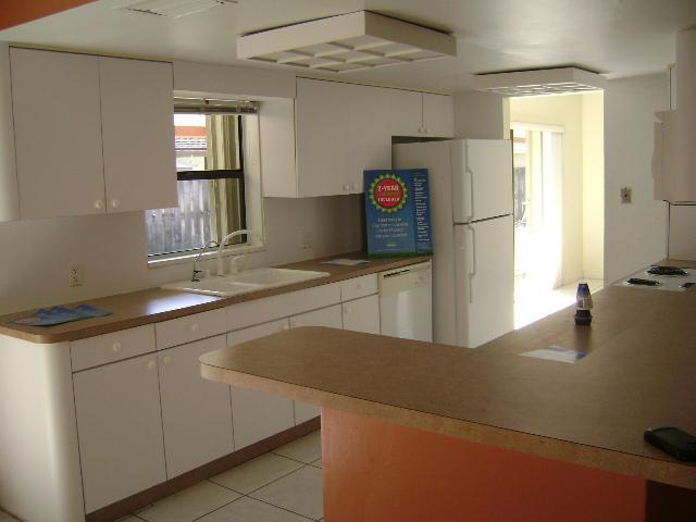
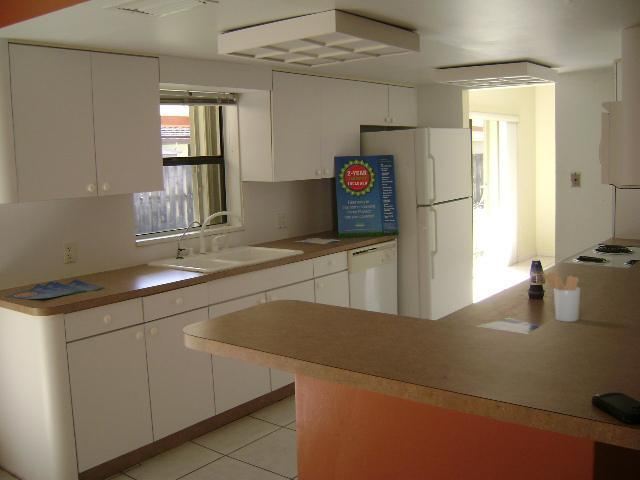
+ utensil holder (561, 295)
